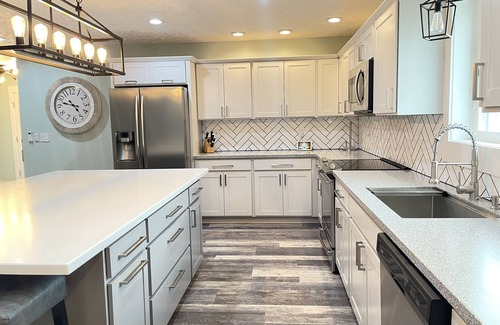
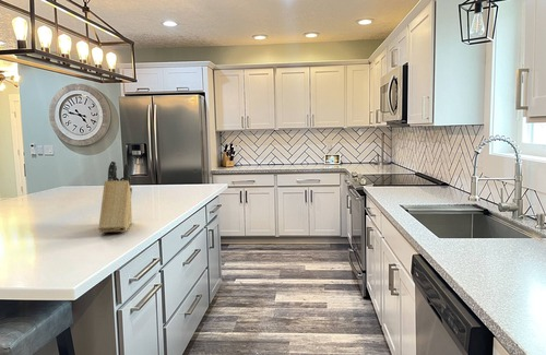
+ knife block (116, 193)
